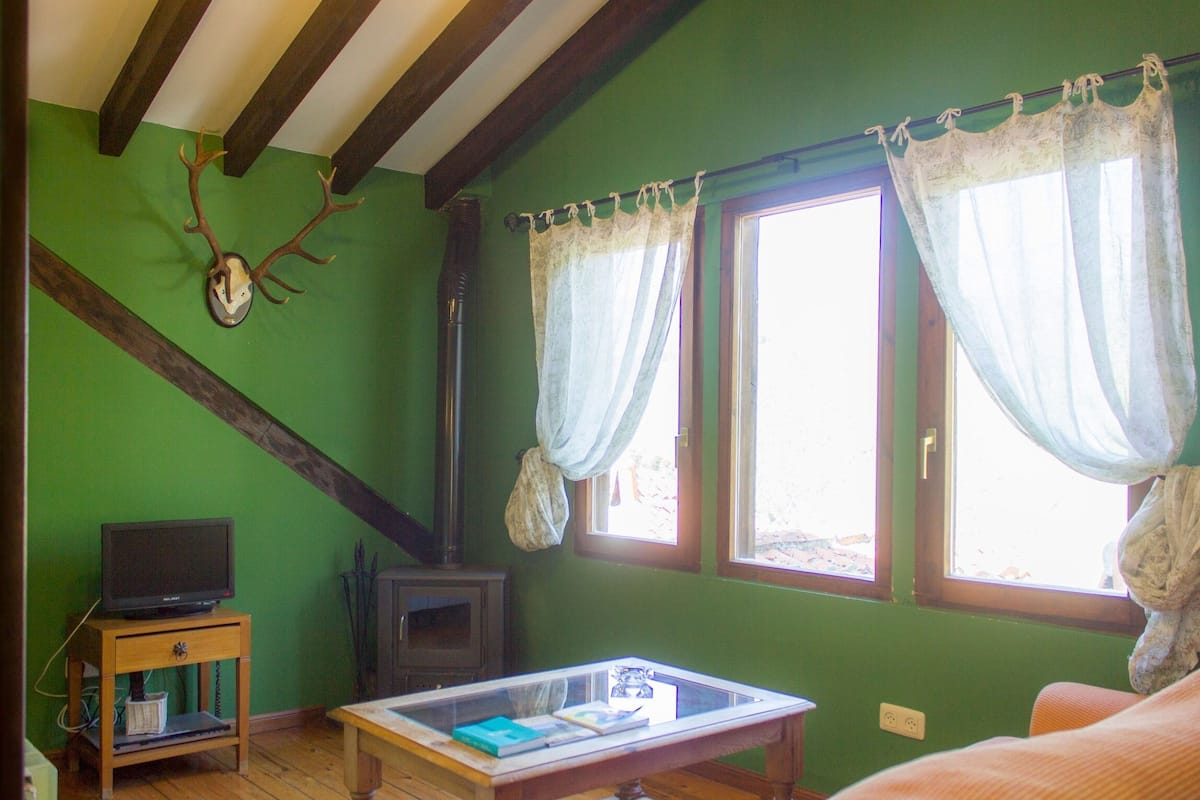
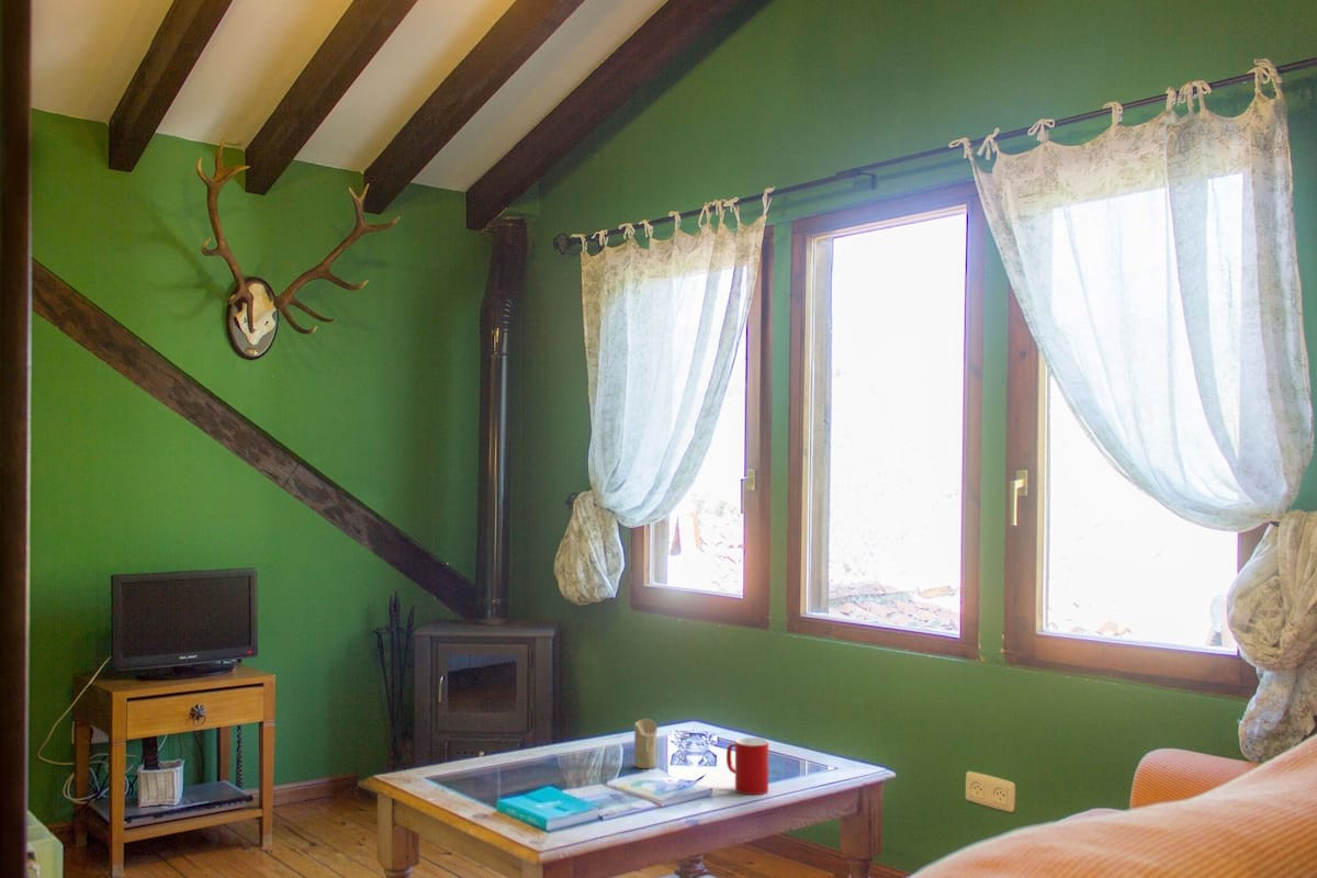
+ cup (747, 764)
+ candle (644, 743)
